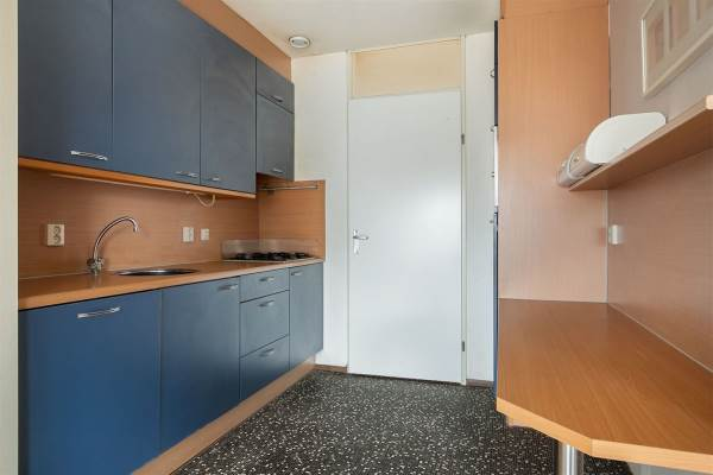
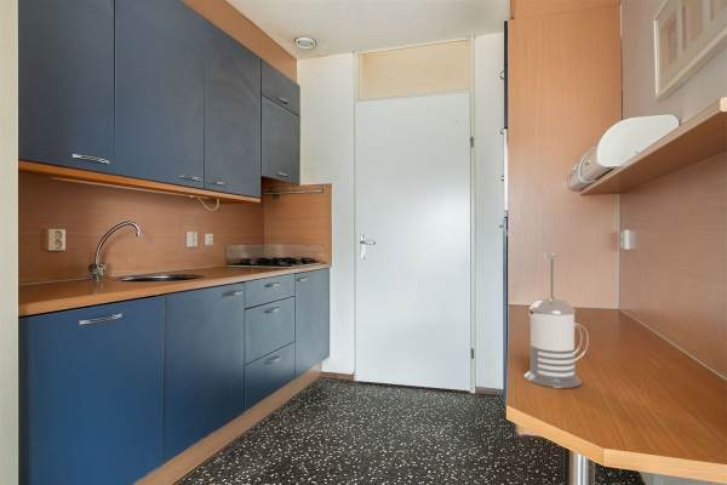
+ french press (556, 315)
